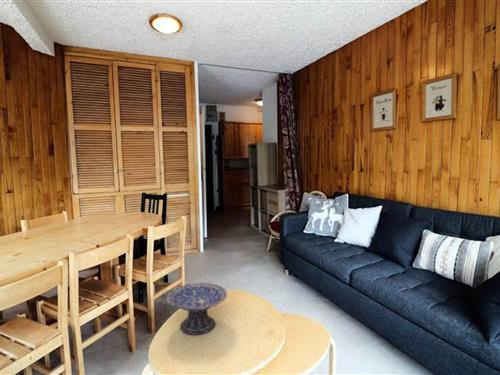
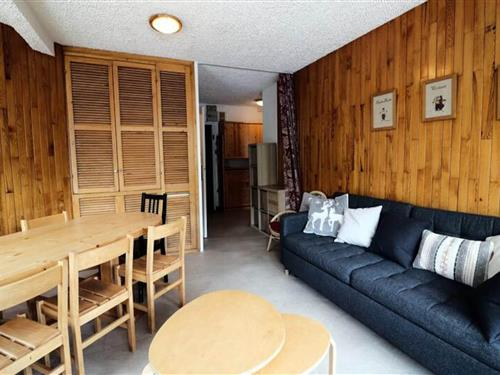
- decorative bowl (197, 309)
